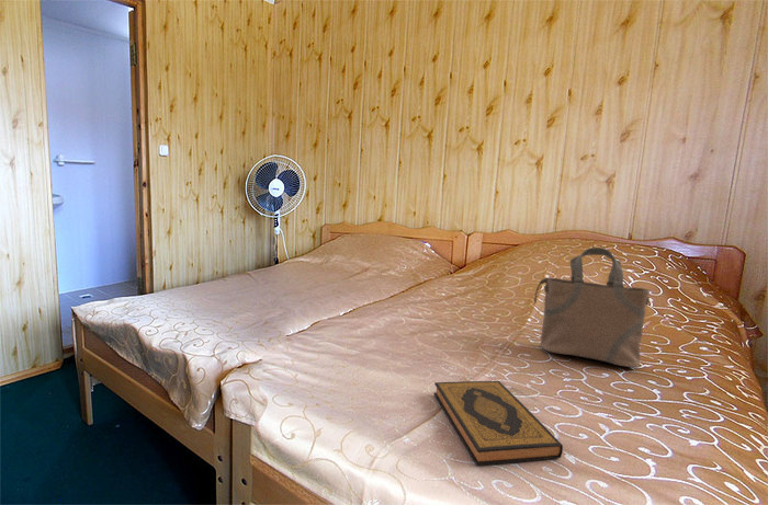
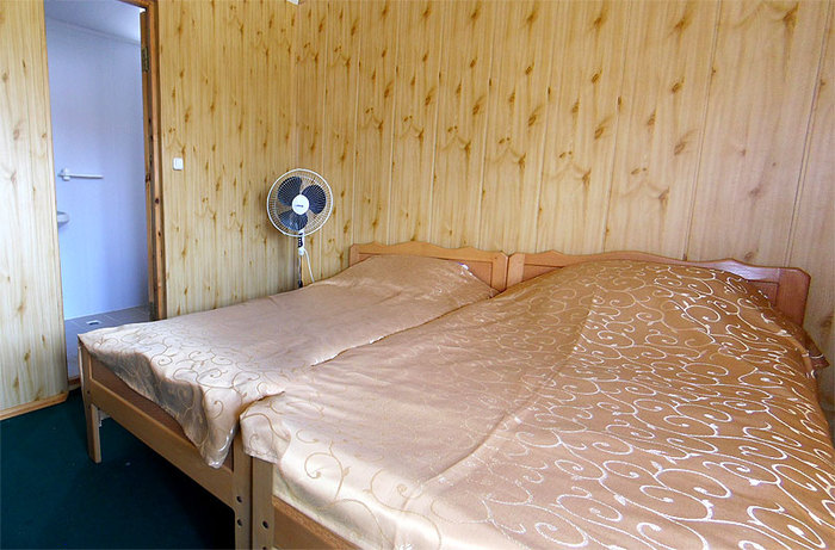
- tote bag (587, 301)
- hardback book (489, 415)
